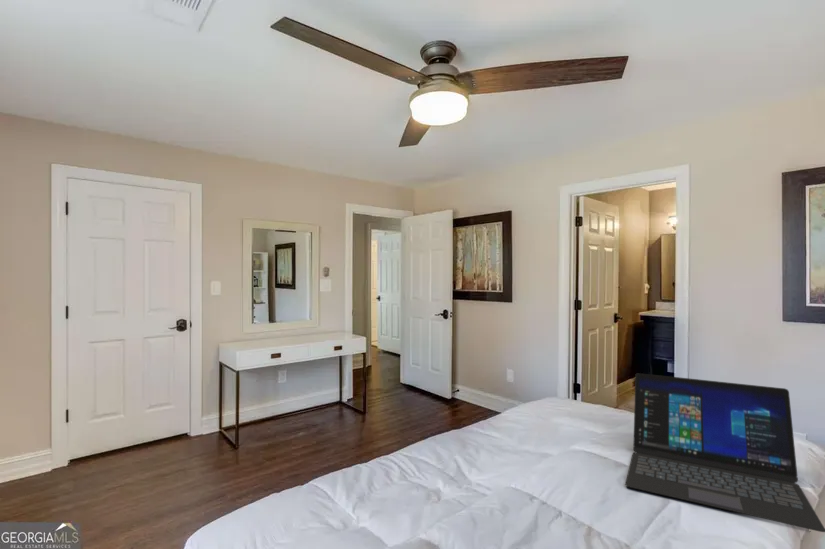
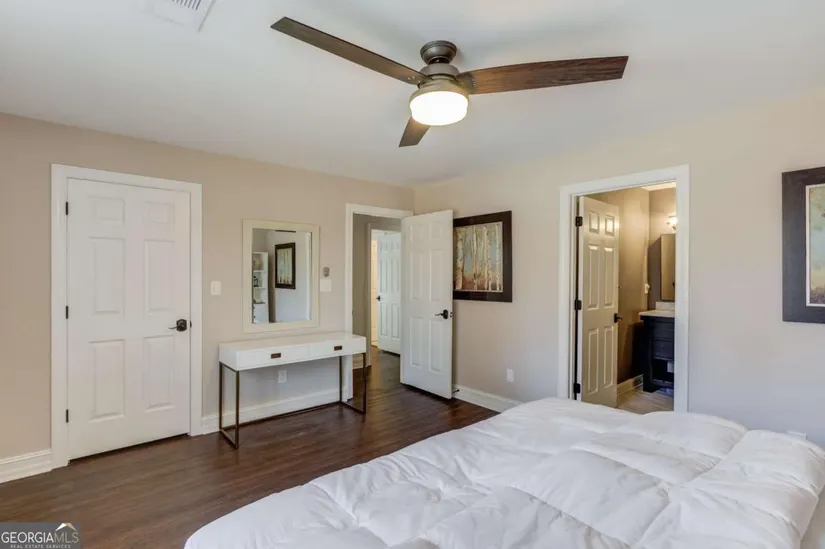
- laptop (710, 435)
